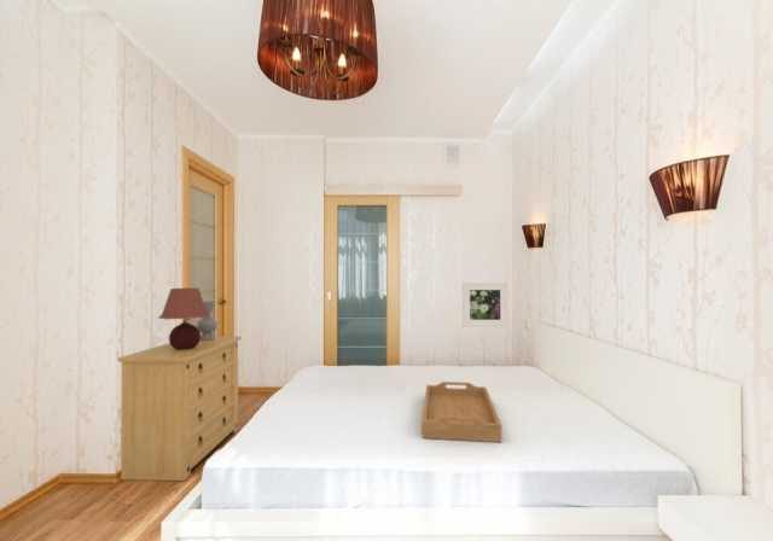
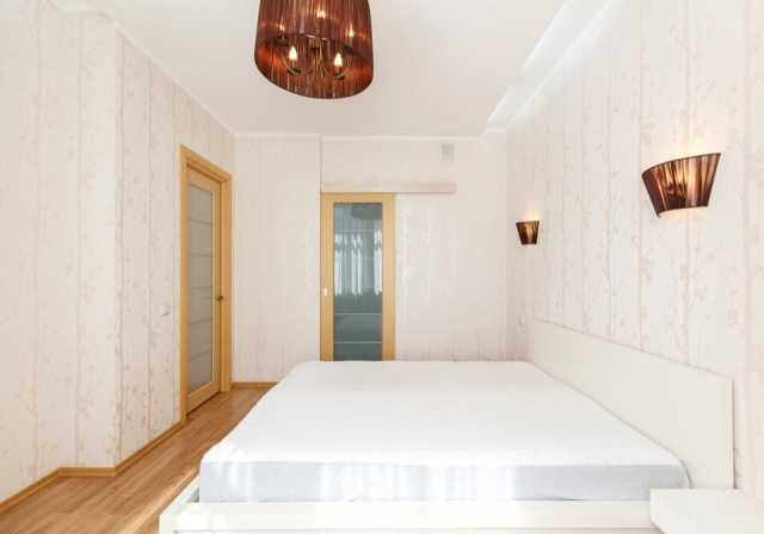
- table lamp (185, 318)
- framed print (484, 304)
- decorative vase (207, 320)
- serving tray (458, 407)
- dresser (188, 399)
